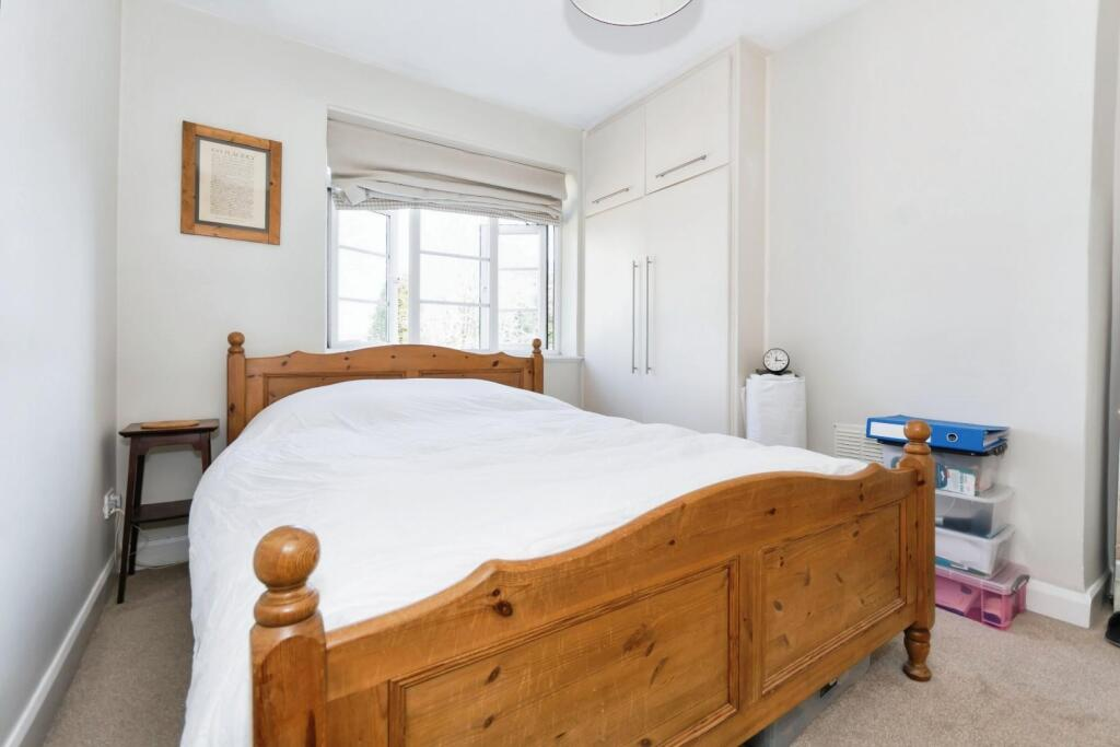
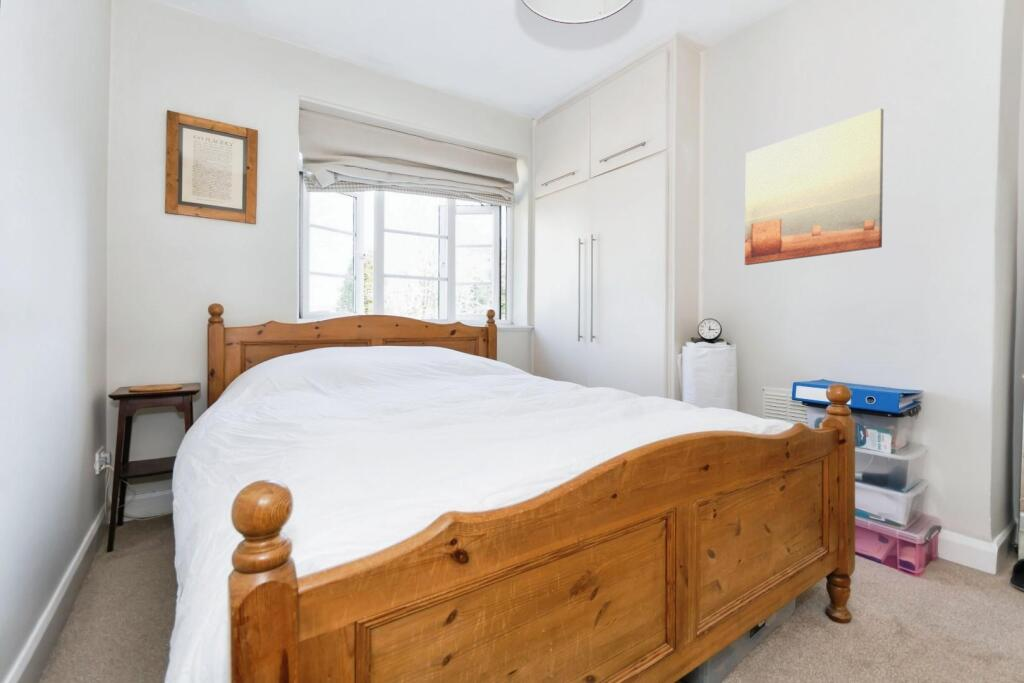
+ wall art (807, 195)
